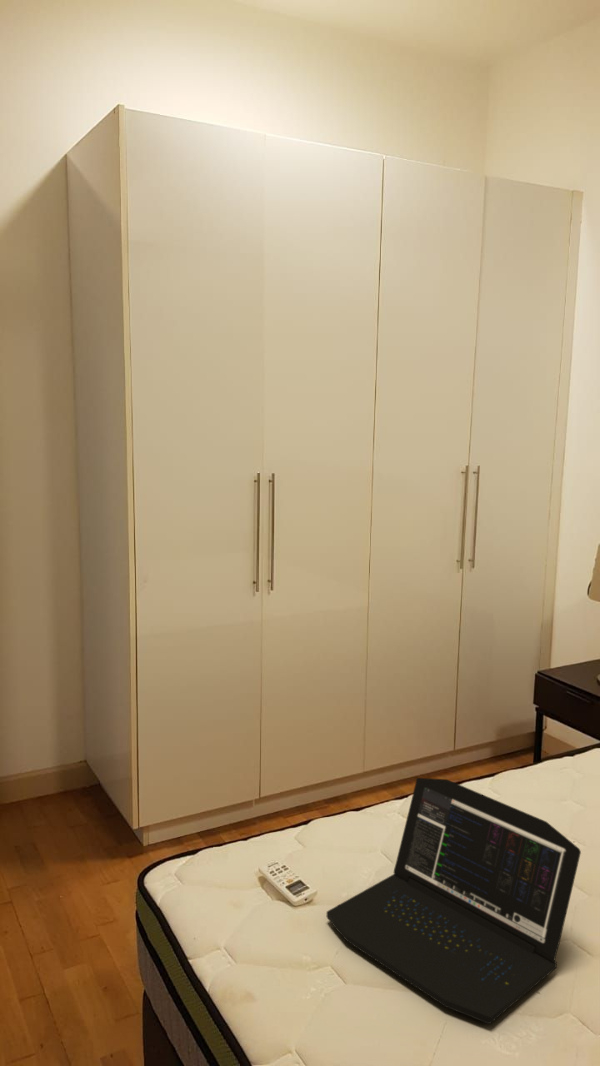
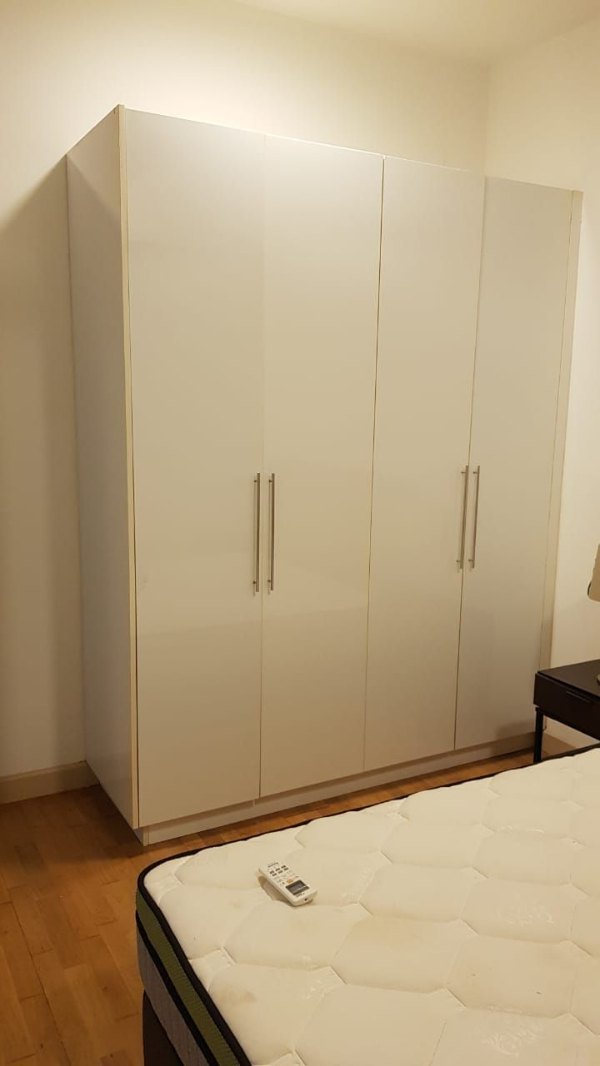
- laptop (446, 883)
